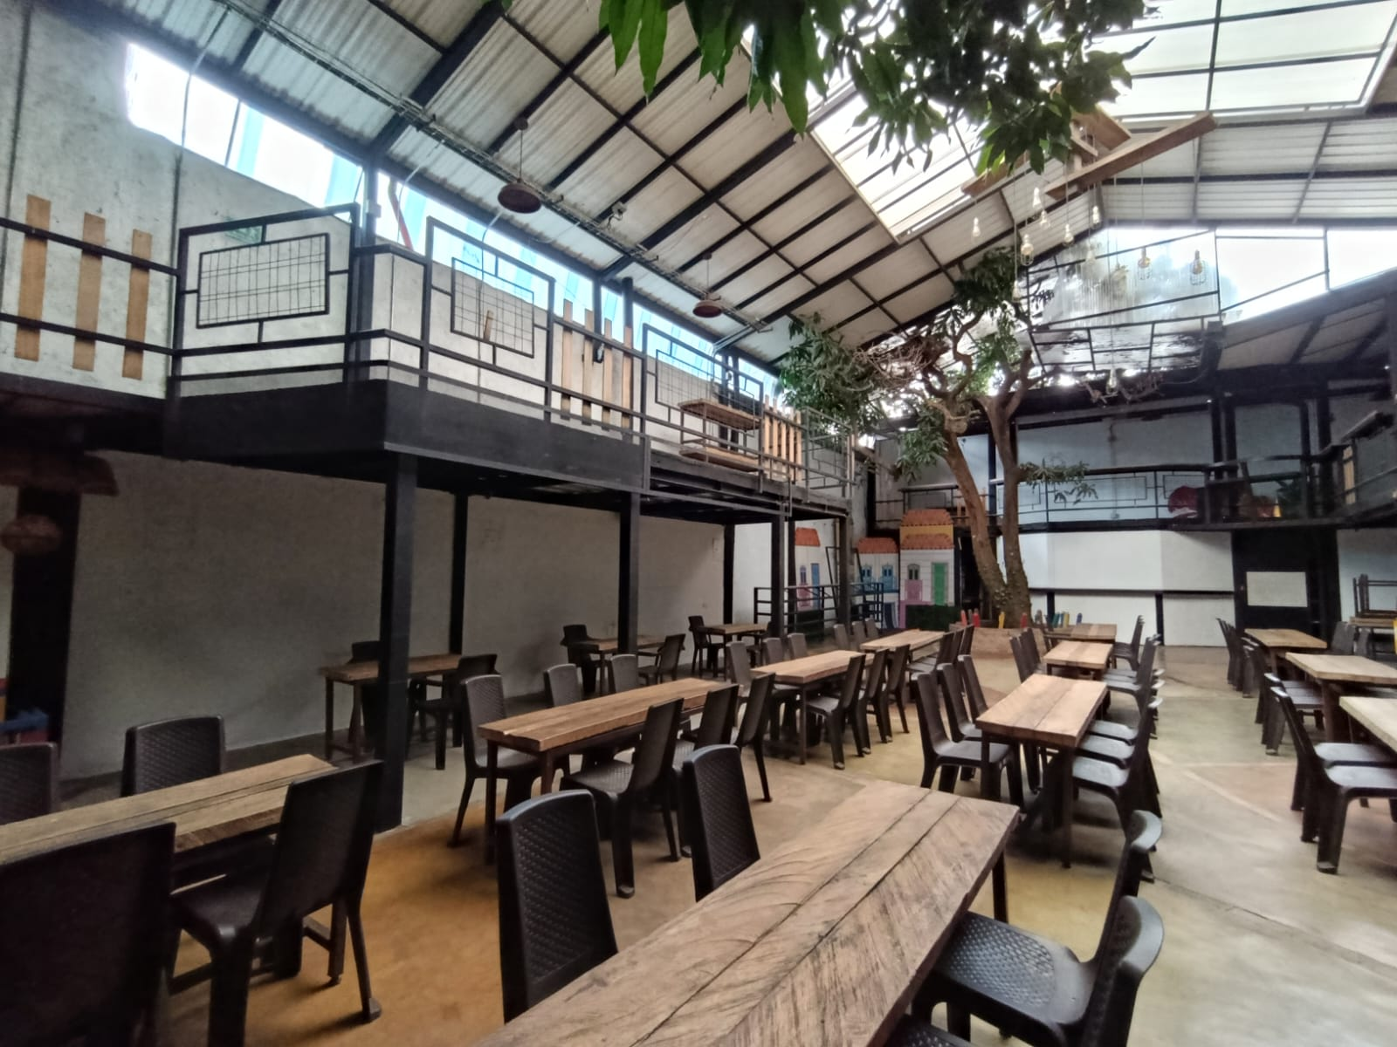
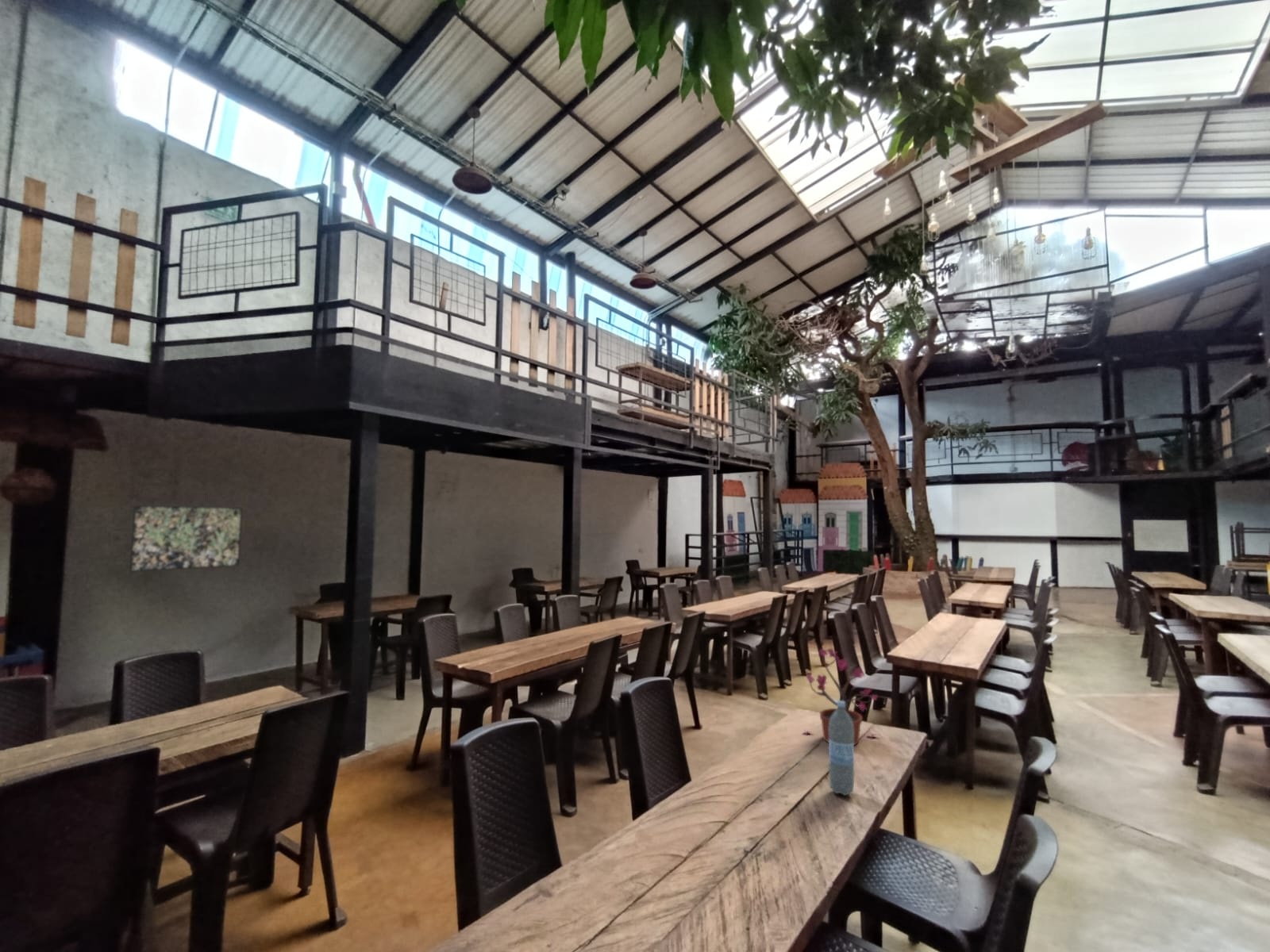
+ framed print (189, 537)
+ potted plant (843, 693)
+ water bottle (841, 747)
